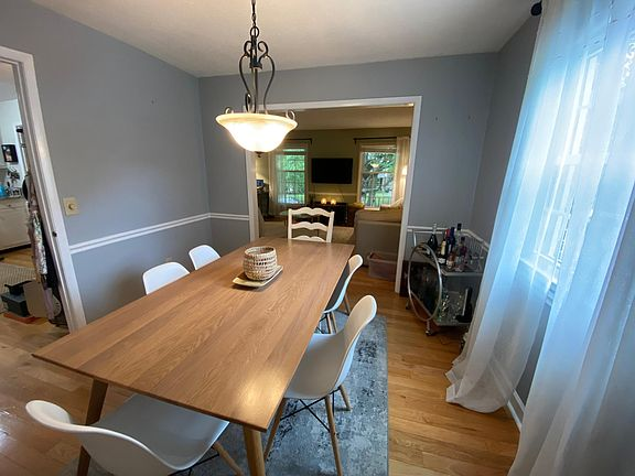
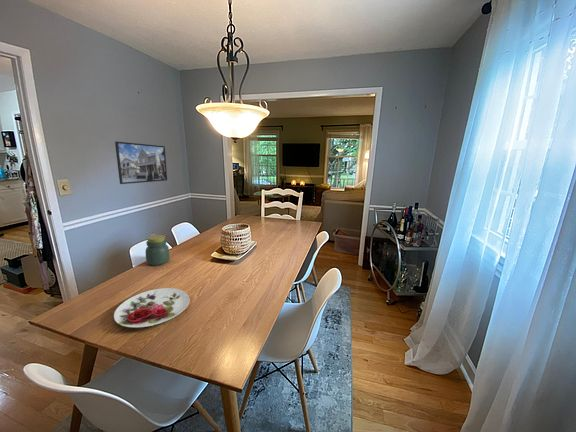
+ plate (154, 304)
+ jar (157, 249)
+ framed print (144, 163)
